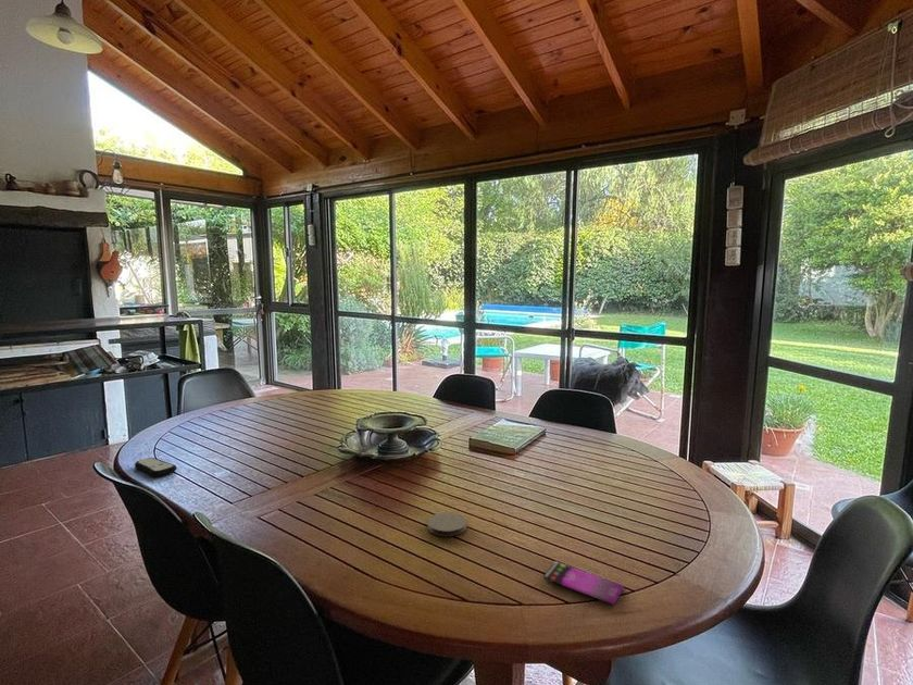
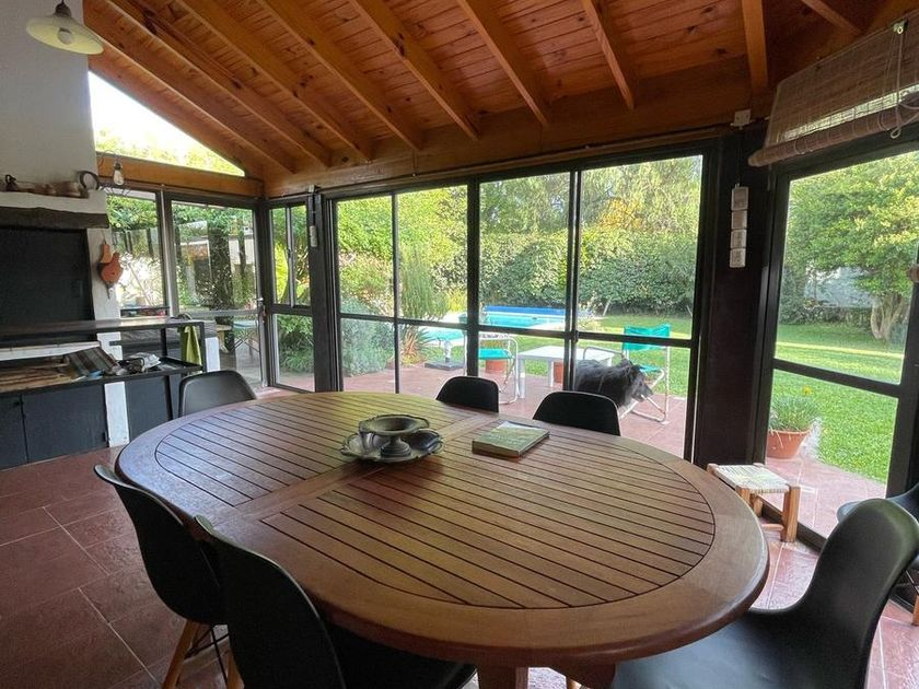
- smartphone (583, 582)
- coaster (447, 523)
- remote control (154, 465)
